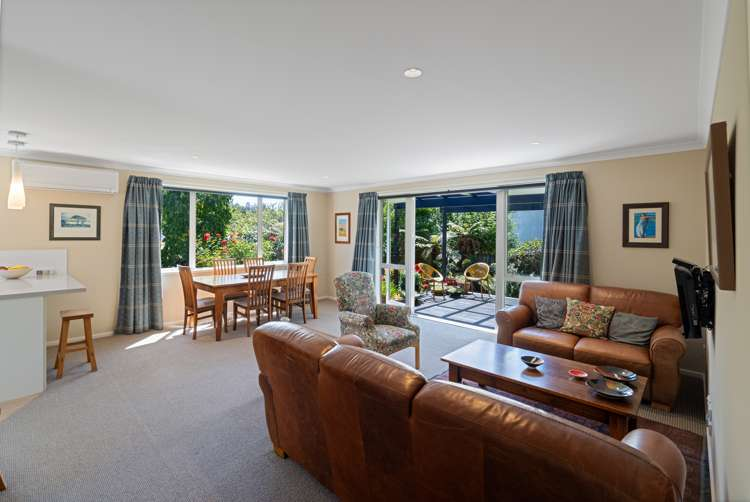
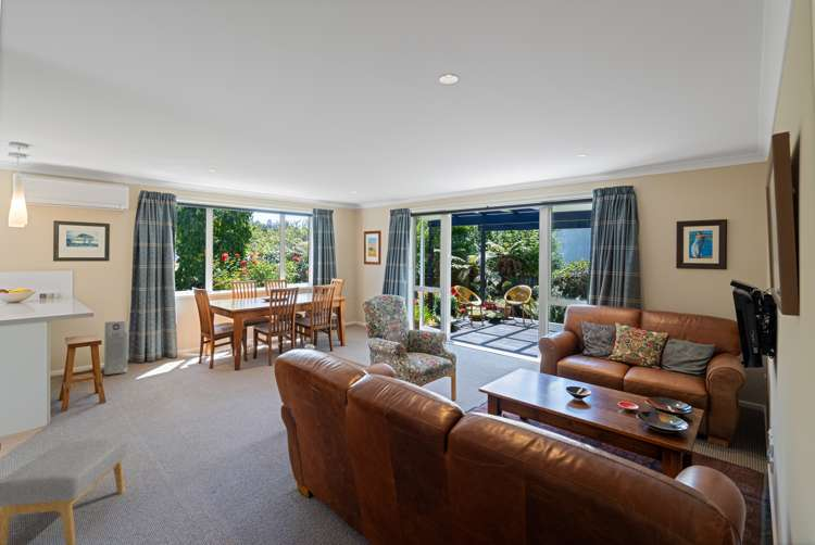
+ air purifier (116, 345)
+ footstool (67, 486)
